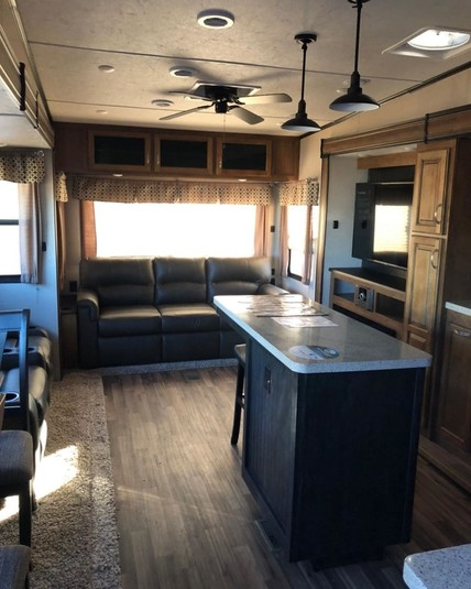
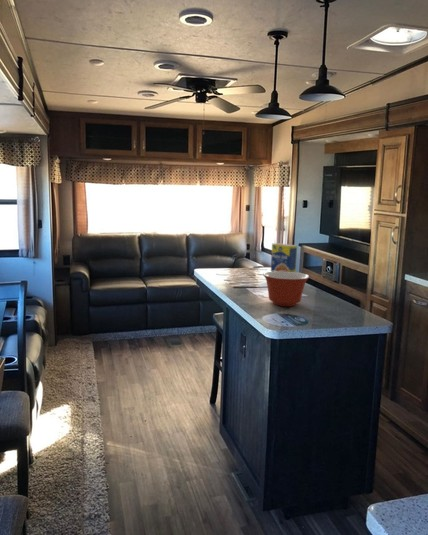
+ legume (283, 263)
+ mixing bowl (285, 289)
